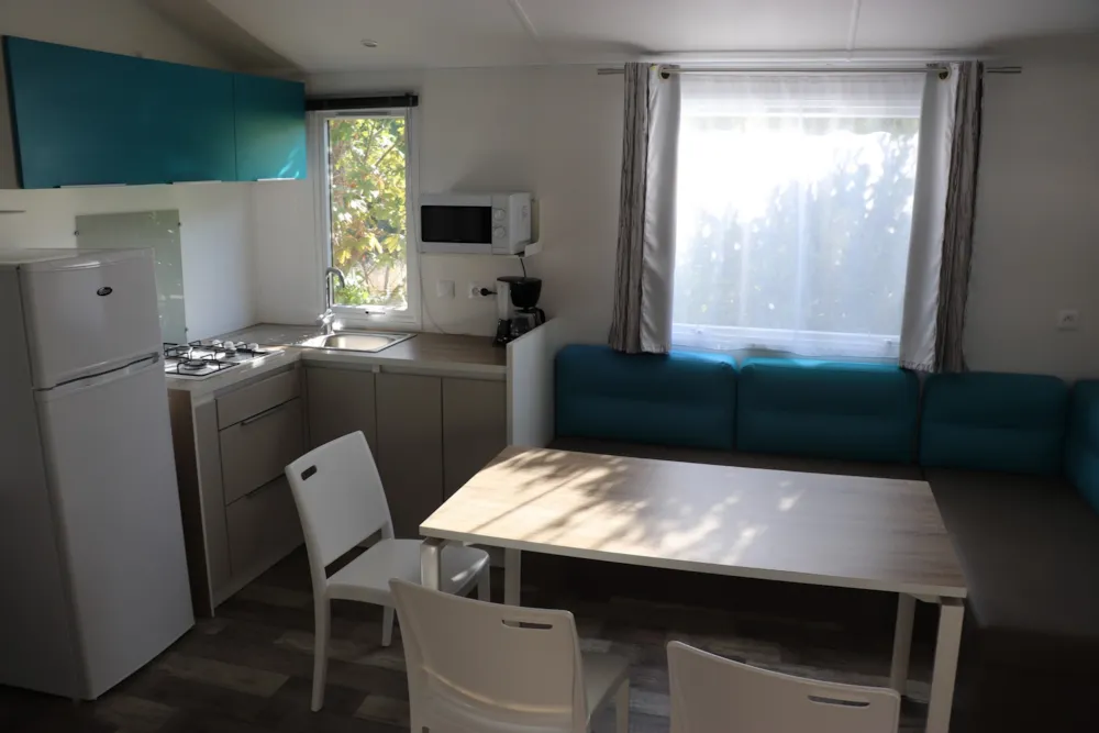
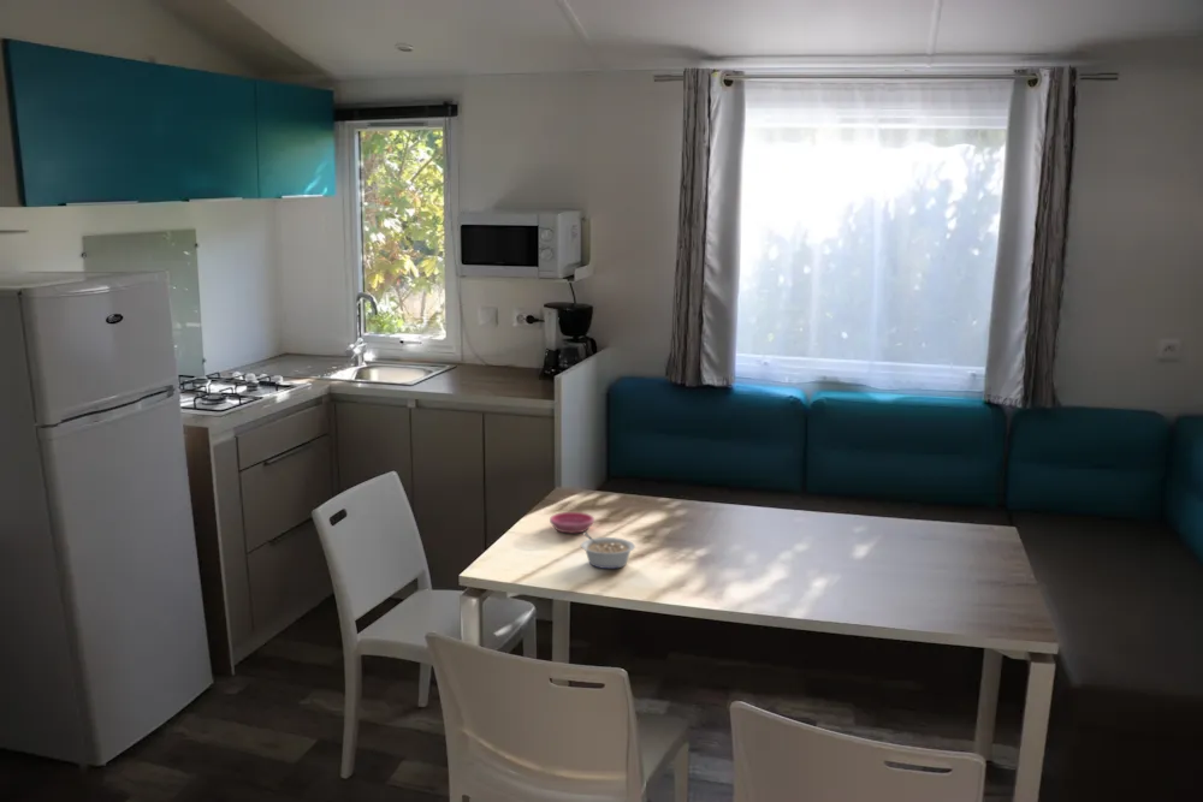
+ legume (605, 552)
+ saucer (571, 523)
